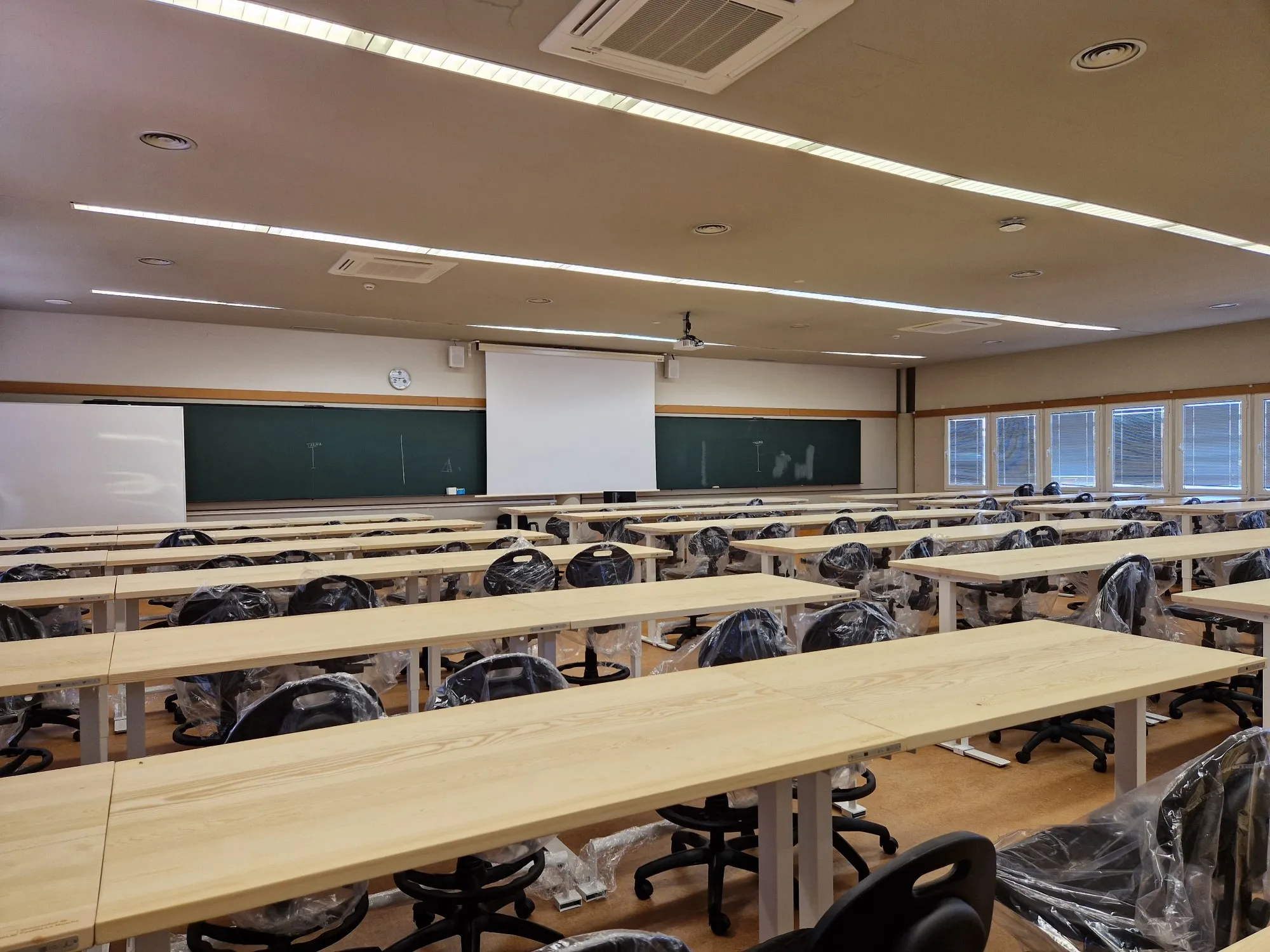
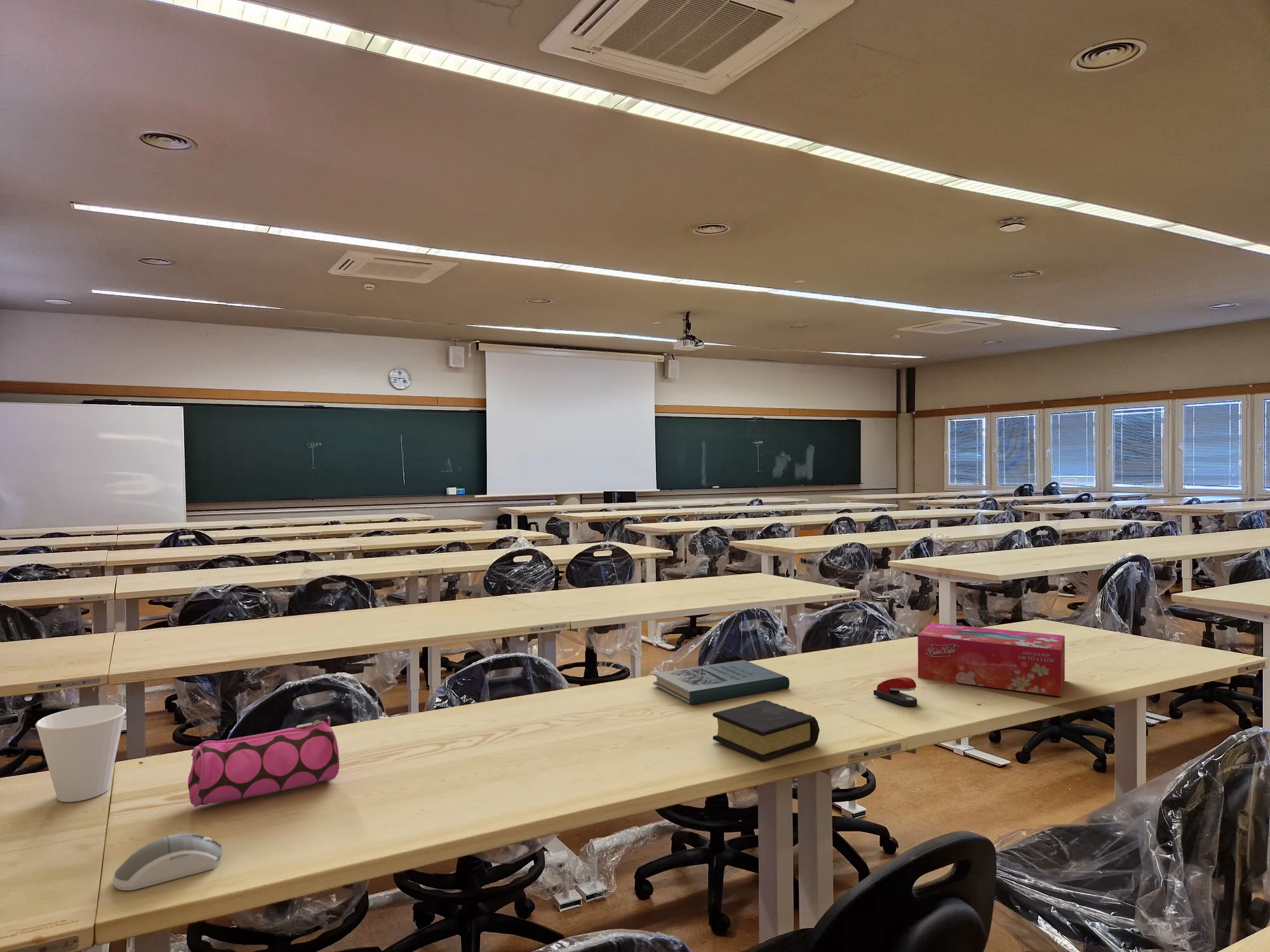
+ stapler (897, 687)
+ book (720, 681)
+ book (766, 727)
+ tissue box (991, 656)
+ pencil case (265, 760)
+ computer mouse (168, 854)
+ cup (83, 754)
